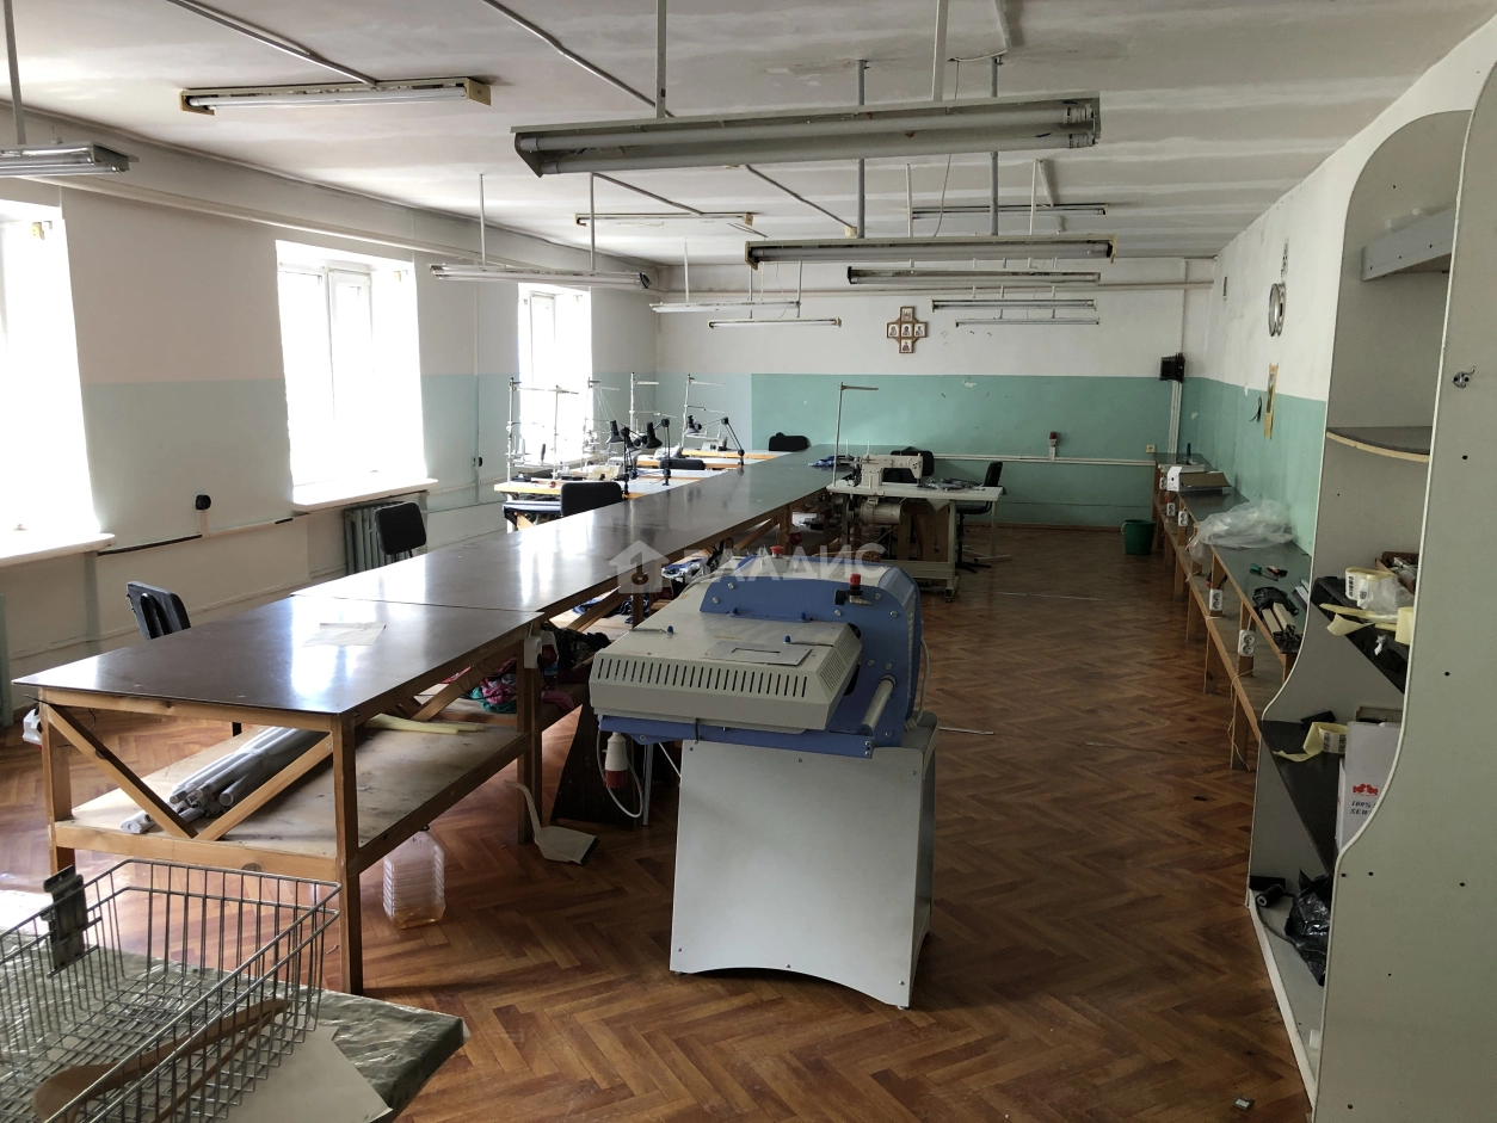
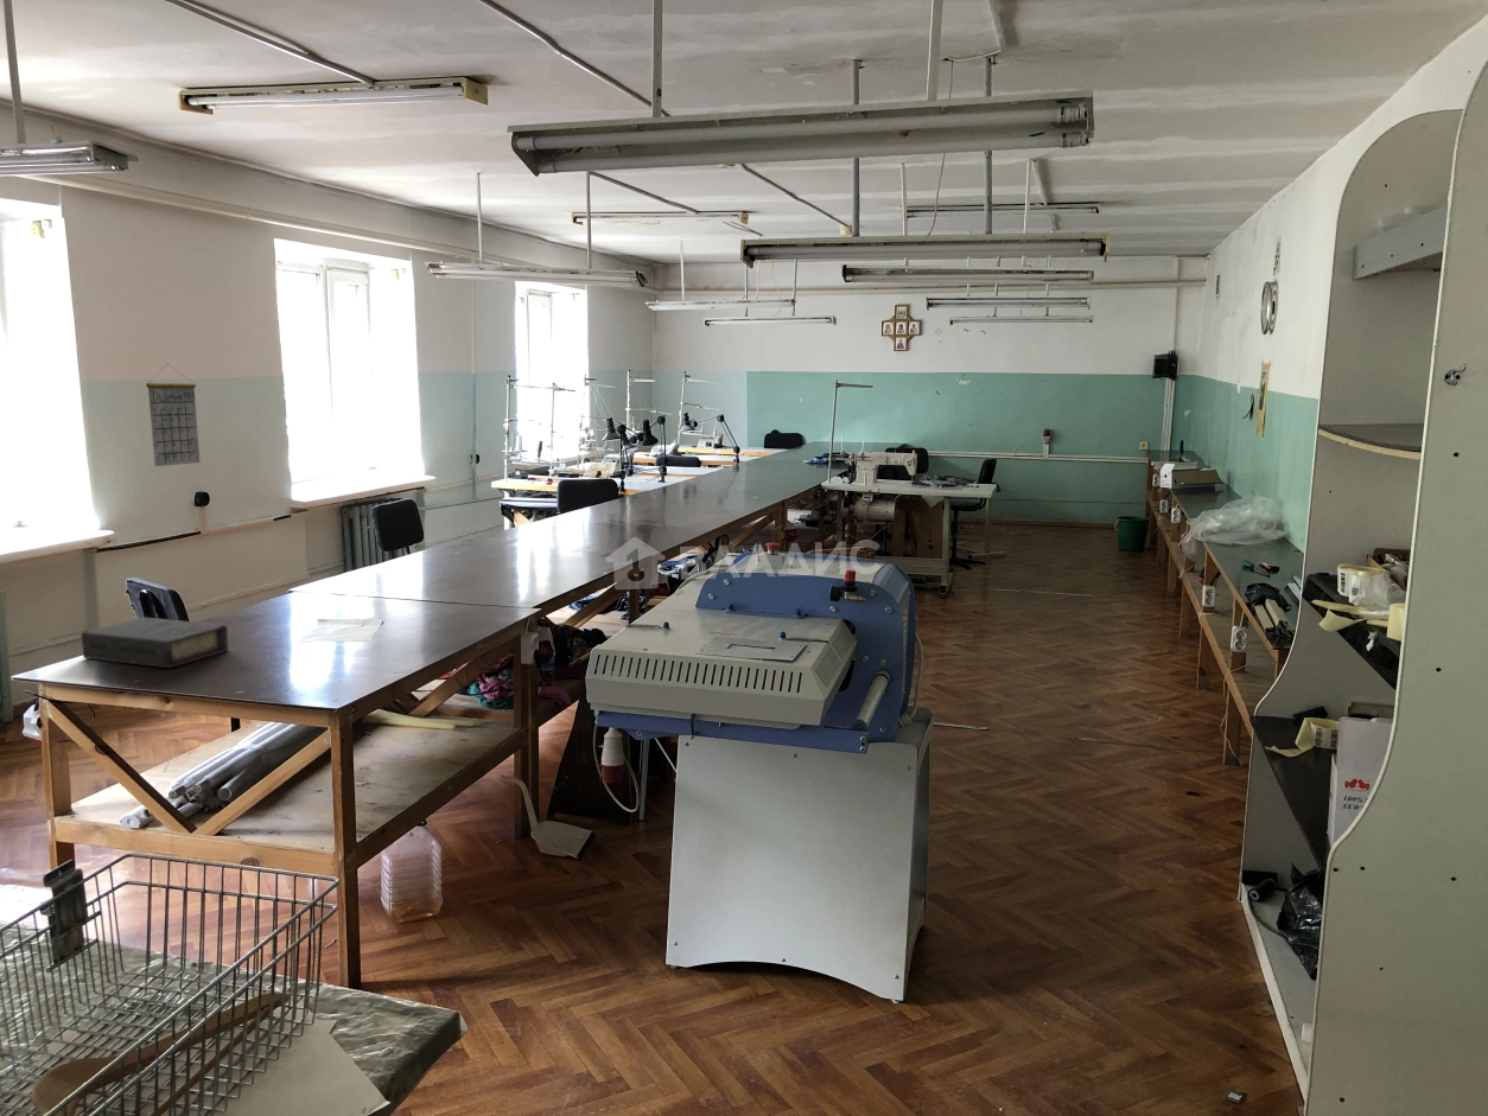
+ book (155, 640)
+ calendar (173, 414)
